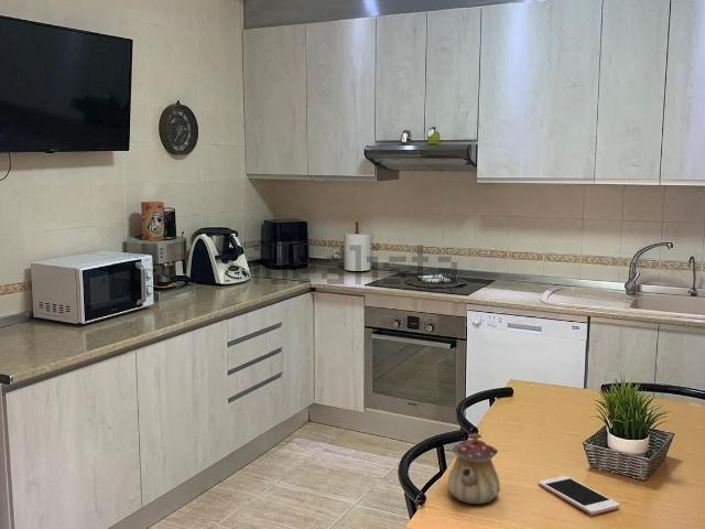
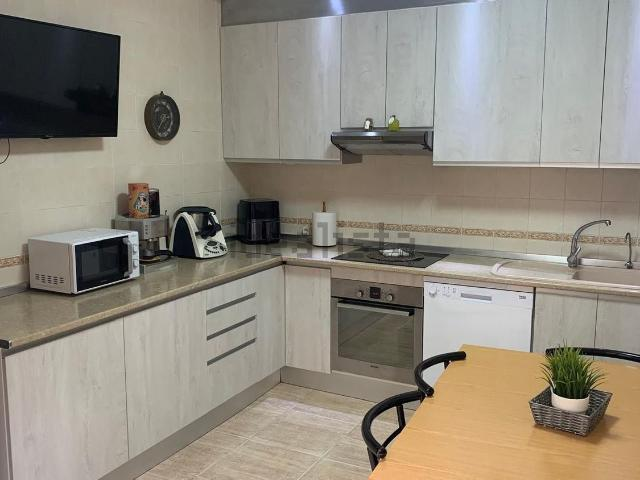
- cell phone (577, 494)
- teapot (475, 462)
